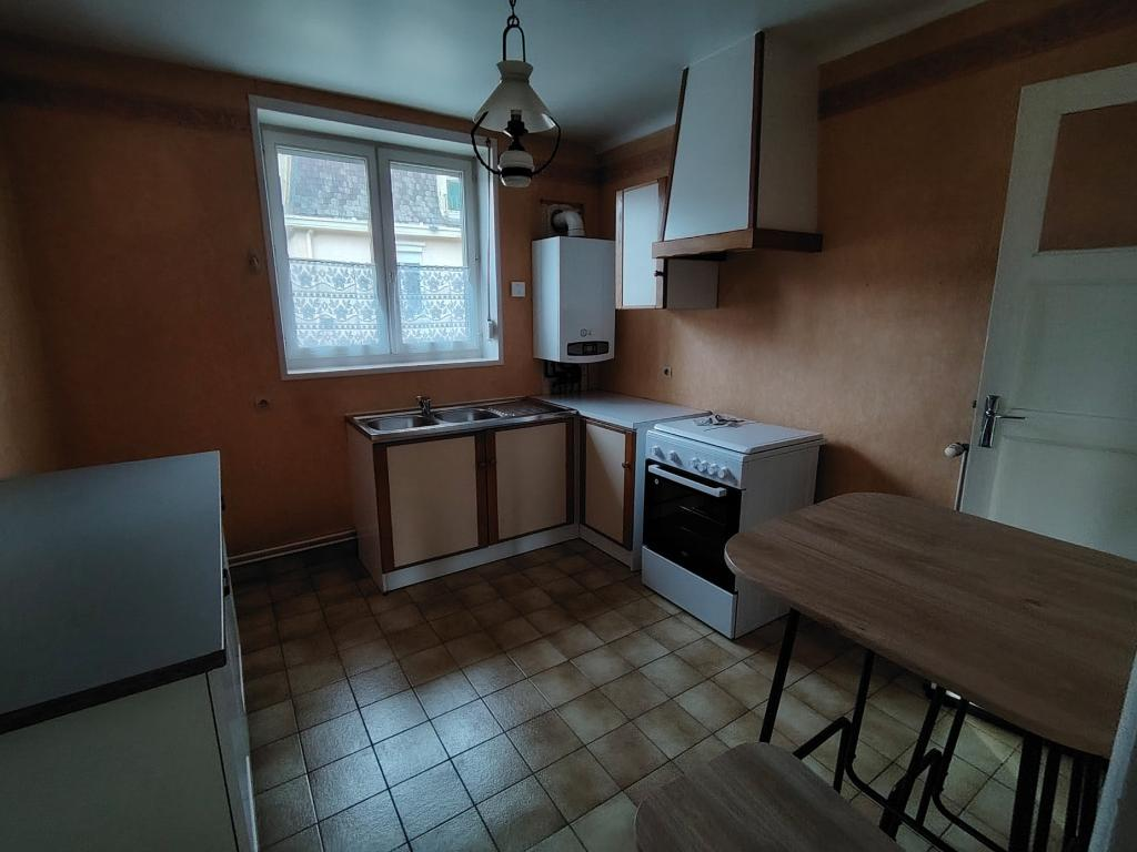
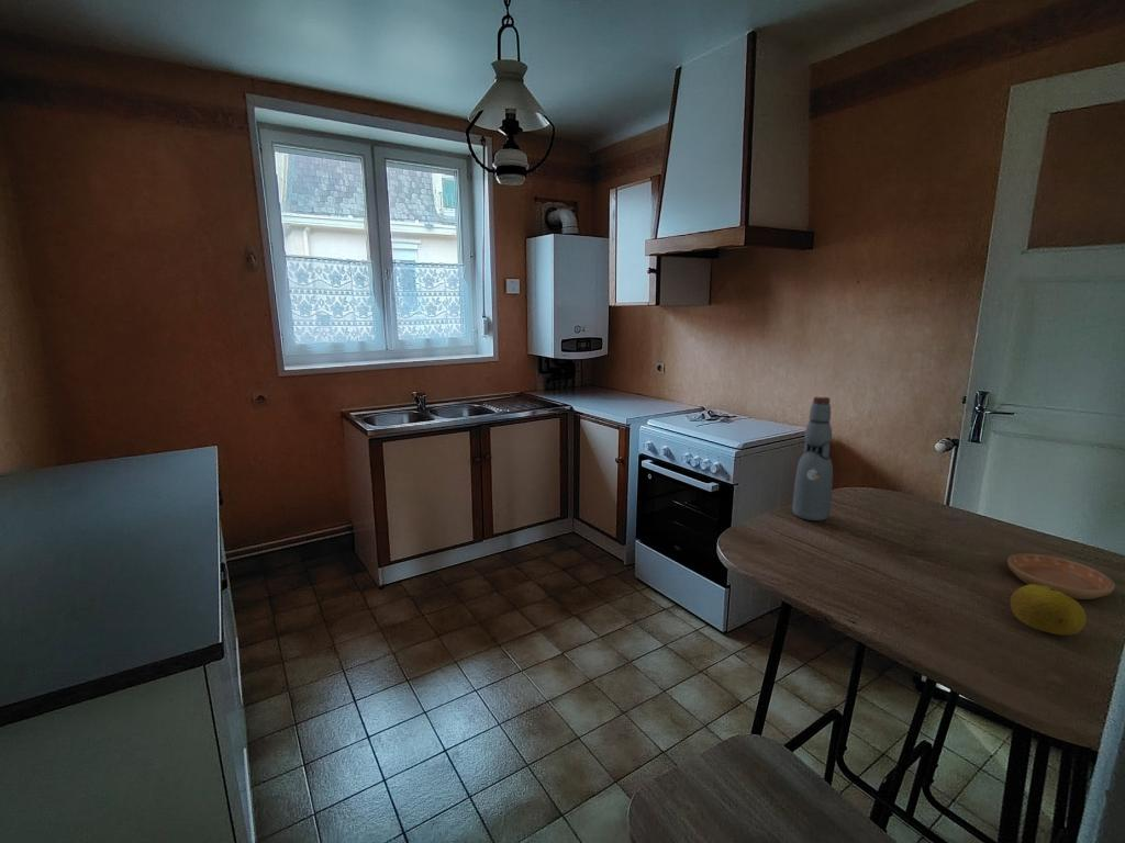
+ saucer (1057, 576)
+ fruit (1046, 608)
+ bottle (815, 458)
